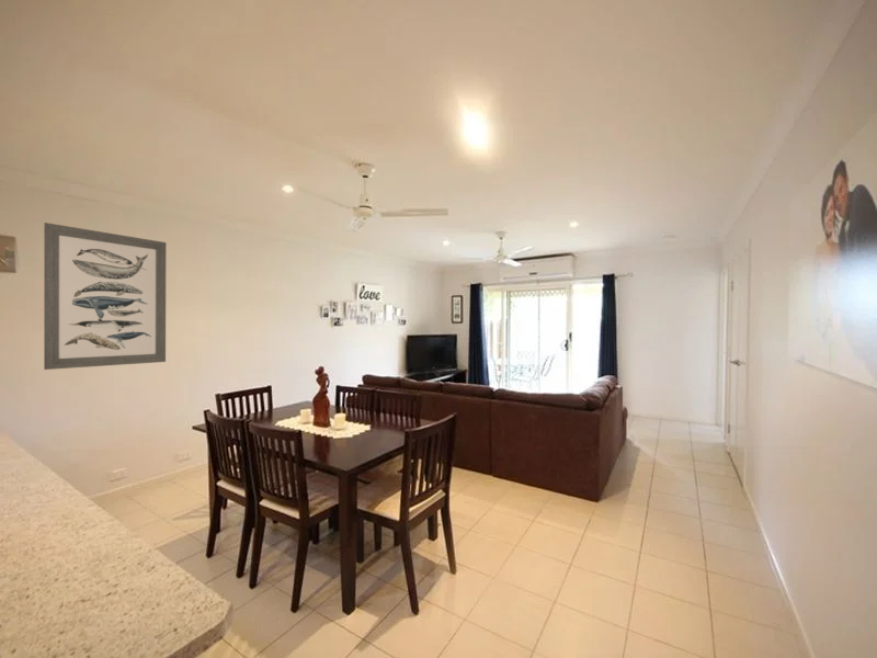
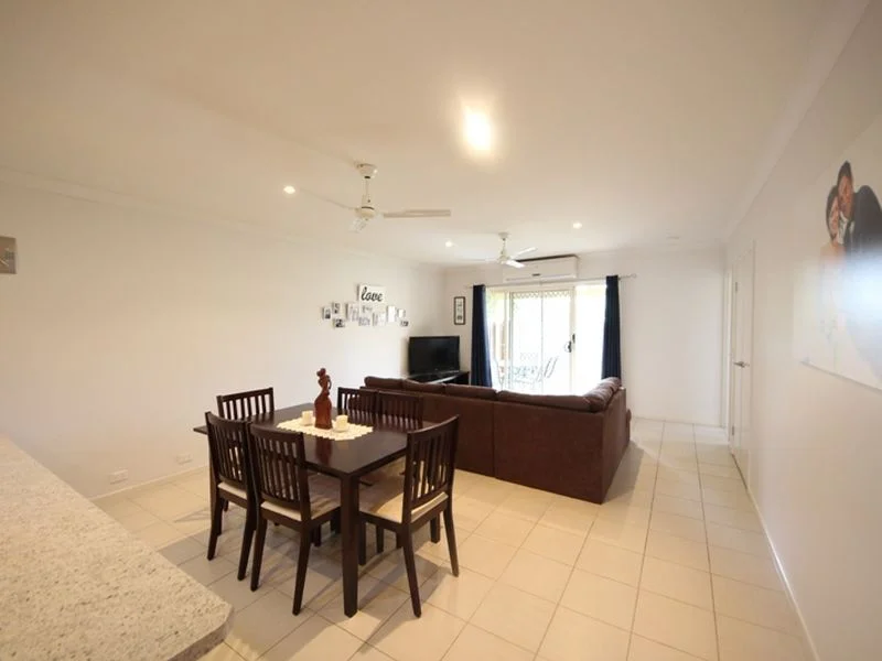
- wall art (111, 299)
